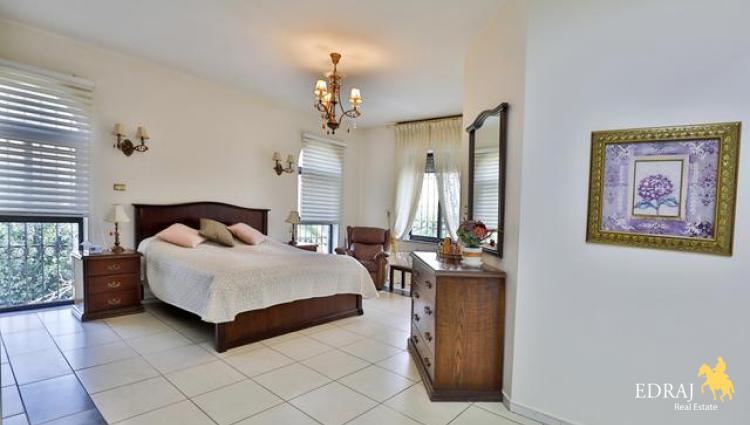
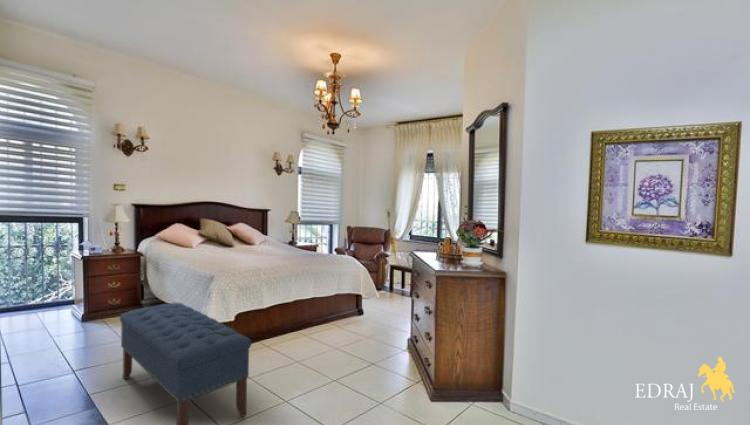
+ bench (179, 358)
